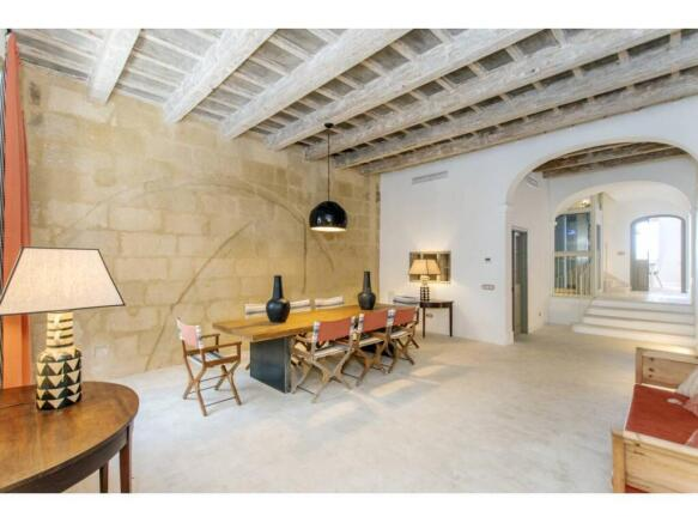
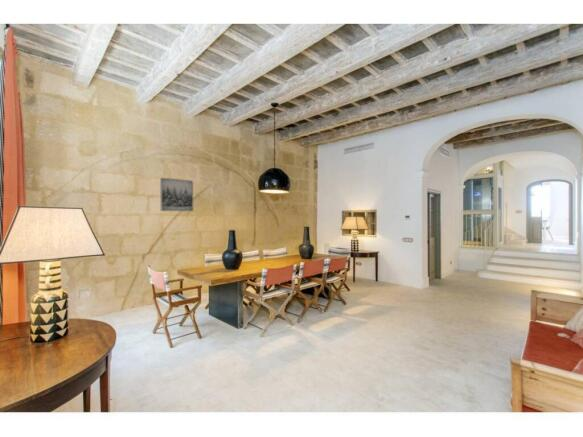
+ wall art (177, 195)
